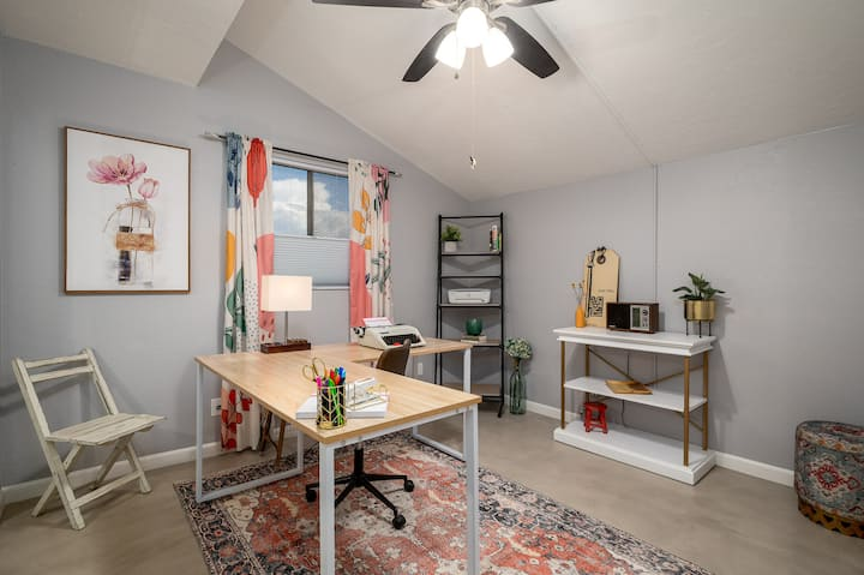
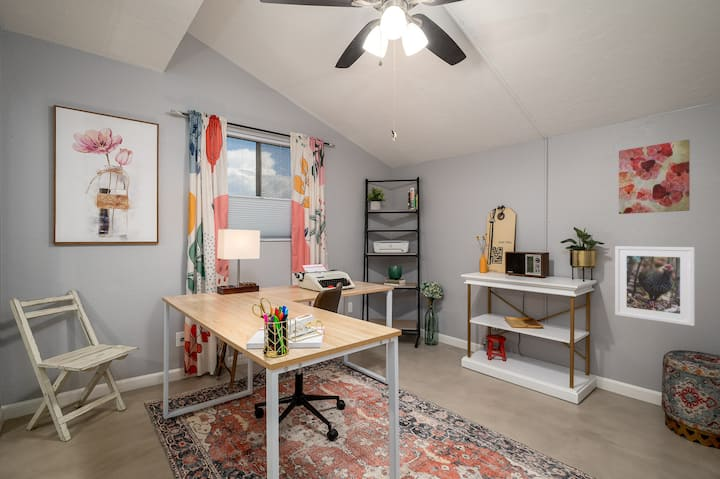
+ wall art (652, 179)
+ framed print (652, 283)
